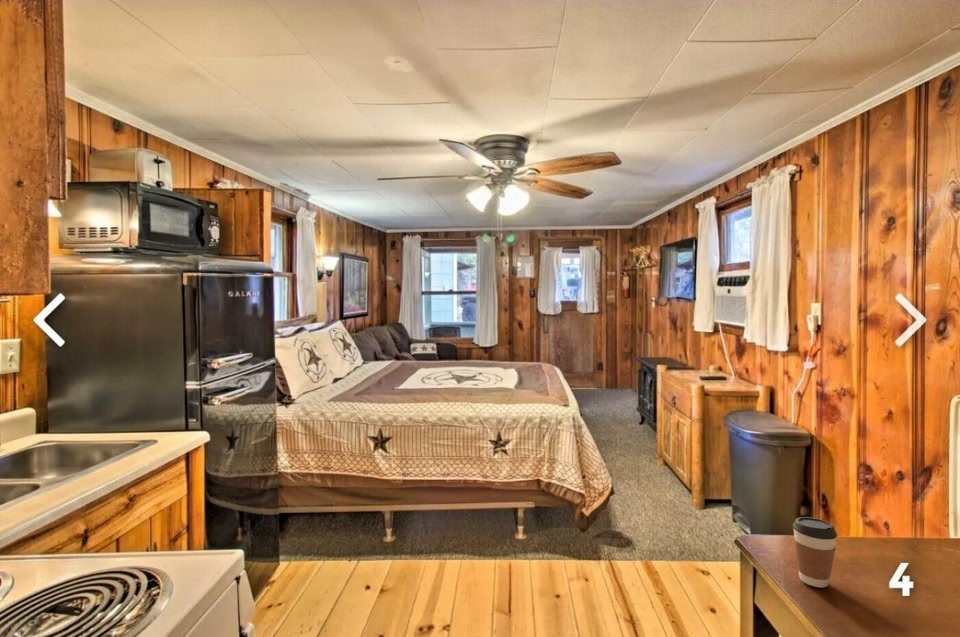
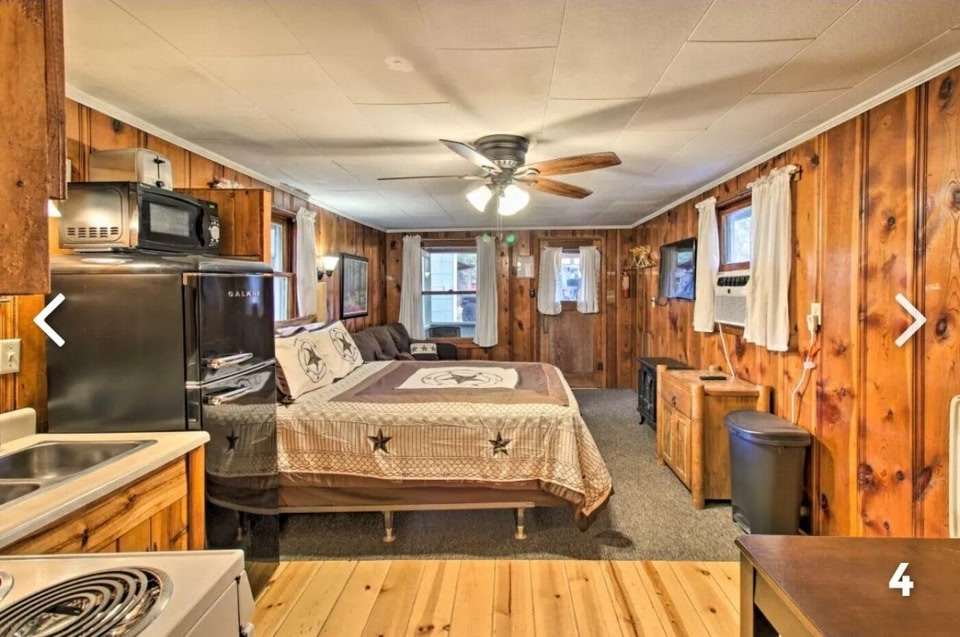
- coffee cup (814, 551)
